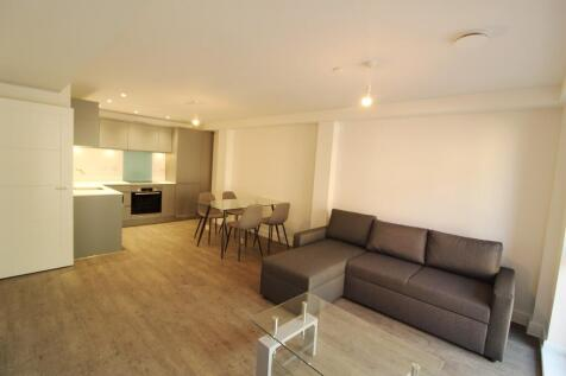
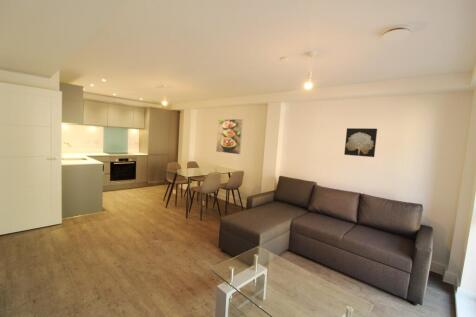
+ wall art (360, 142)
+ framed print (228, 136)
